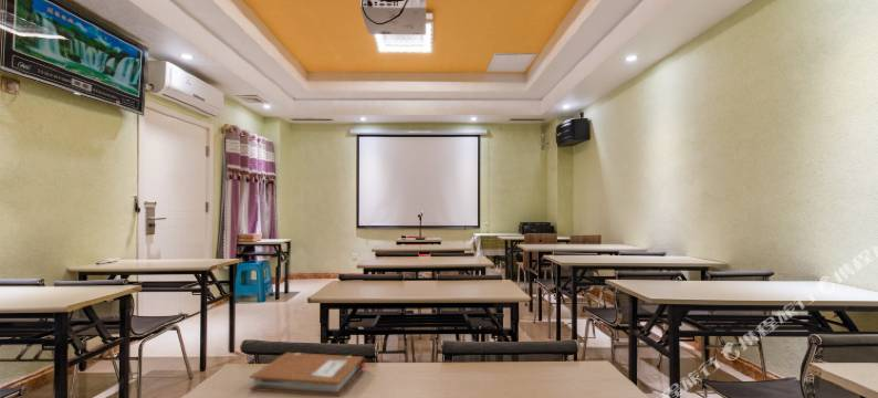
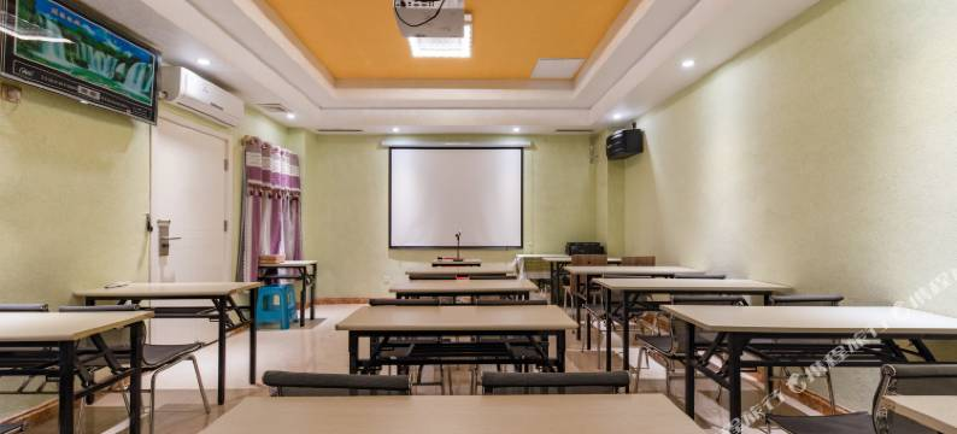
- notebook (313, 371)
